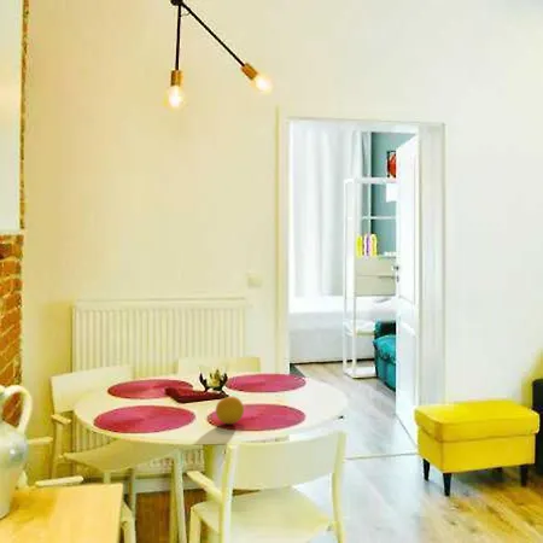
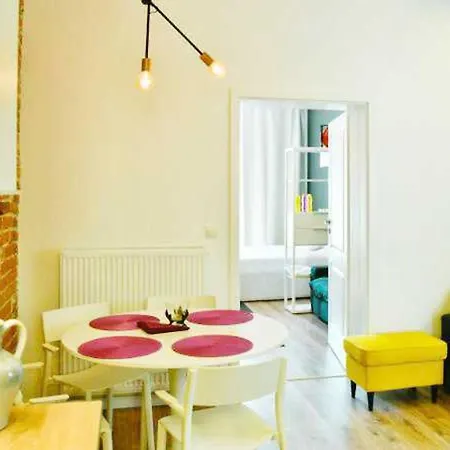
- fruit (229, 409)
